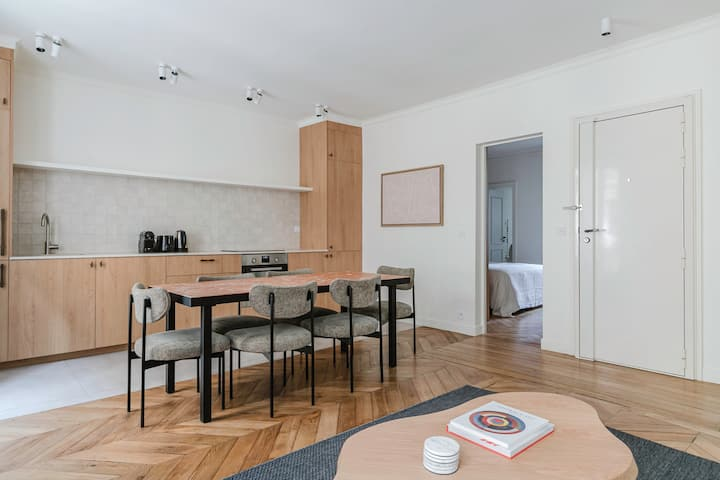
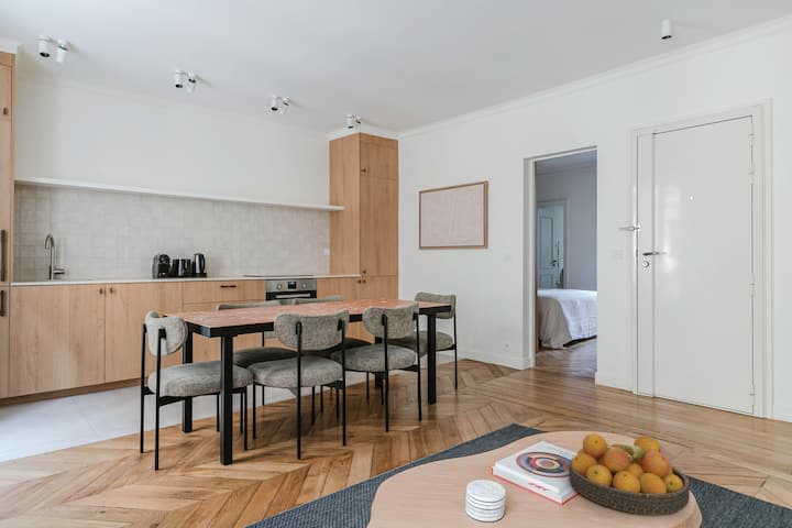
+ fruit bowl (626, 463)
